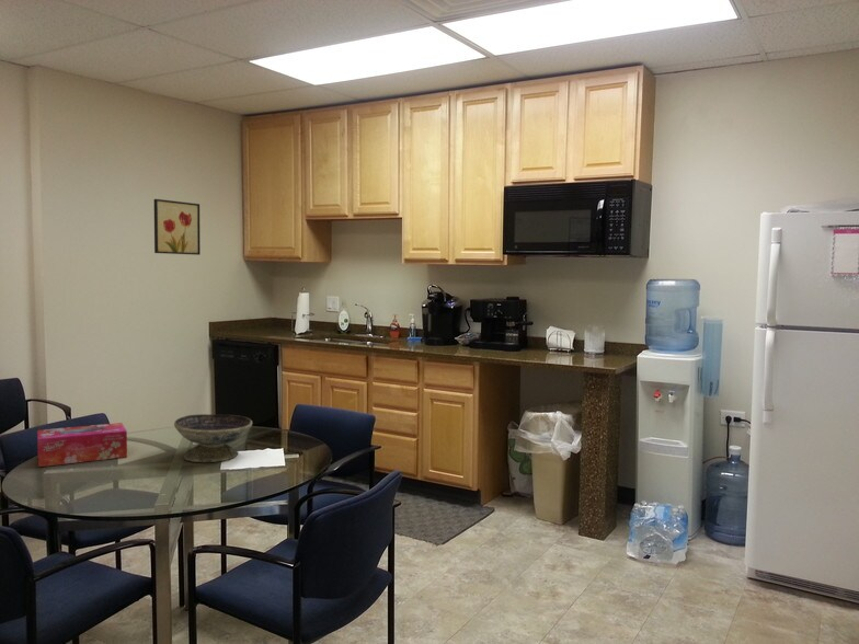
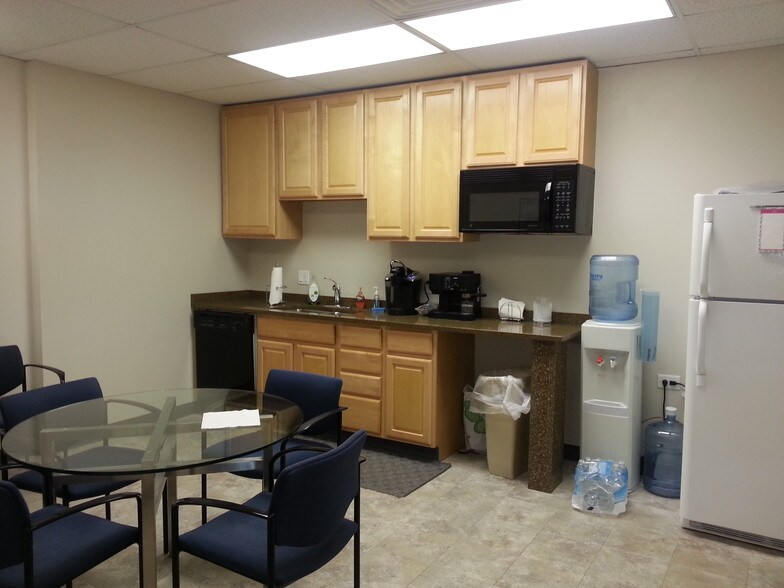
- wall art (176, 228)
- decorative bowl (214, 437)
- tissue box (82, 444)
